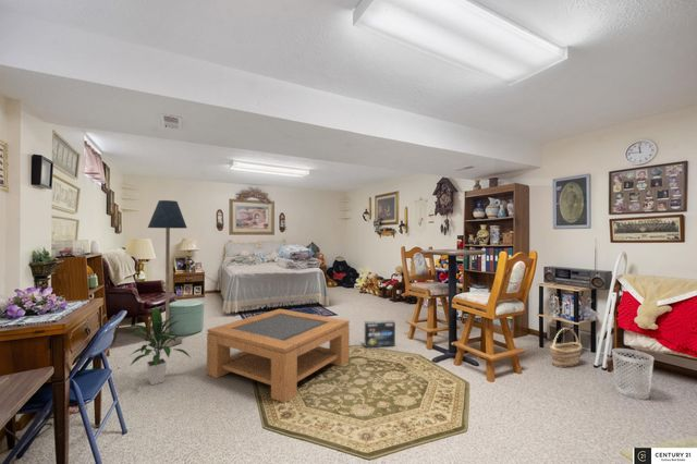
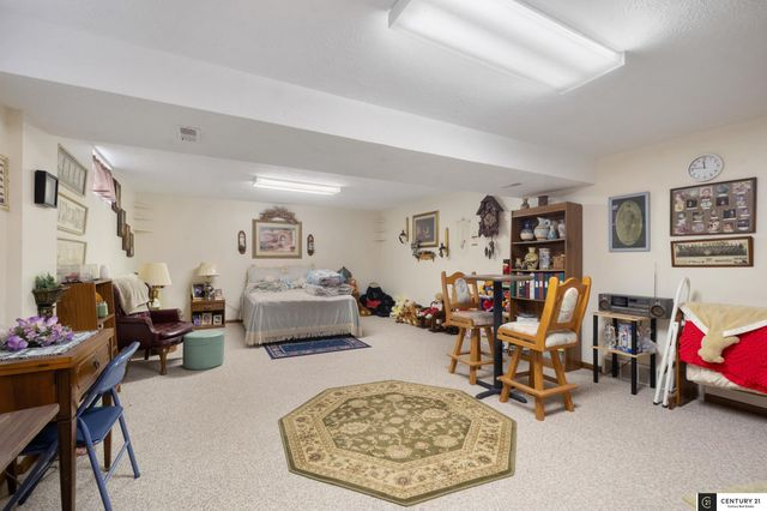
- box (379, 333)
- wastebasket (632, 373)
- floor lamp (167, 271)
- indoor plant (160, 344)
- coffee table (281, 345)
- basket (565, 345)
